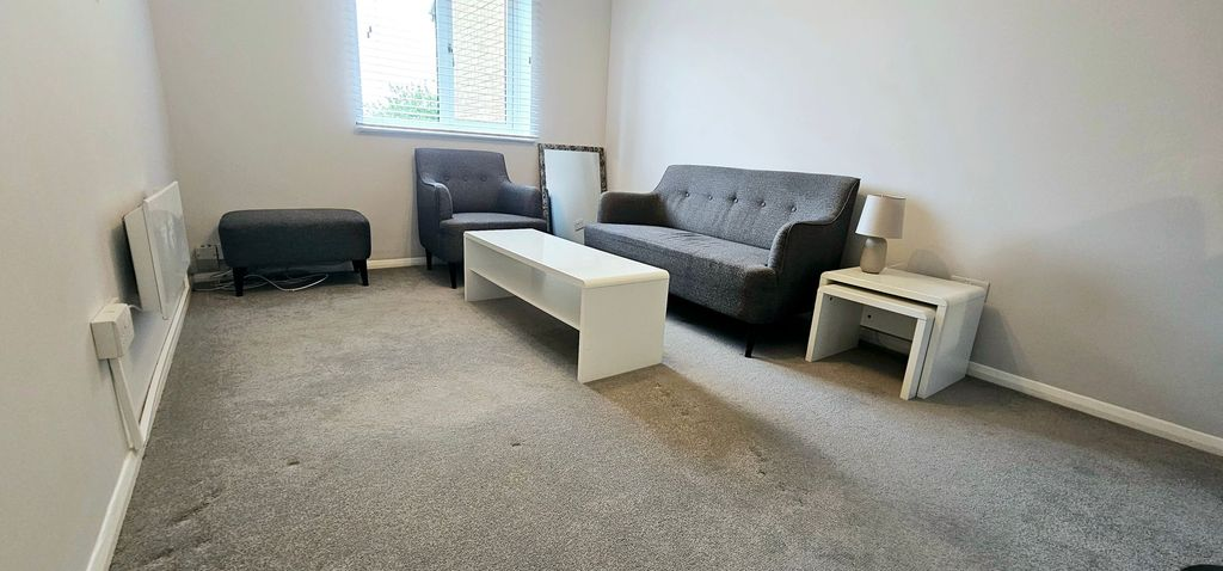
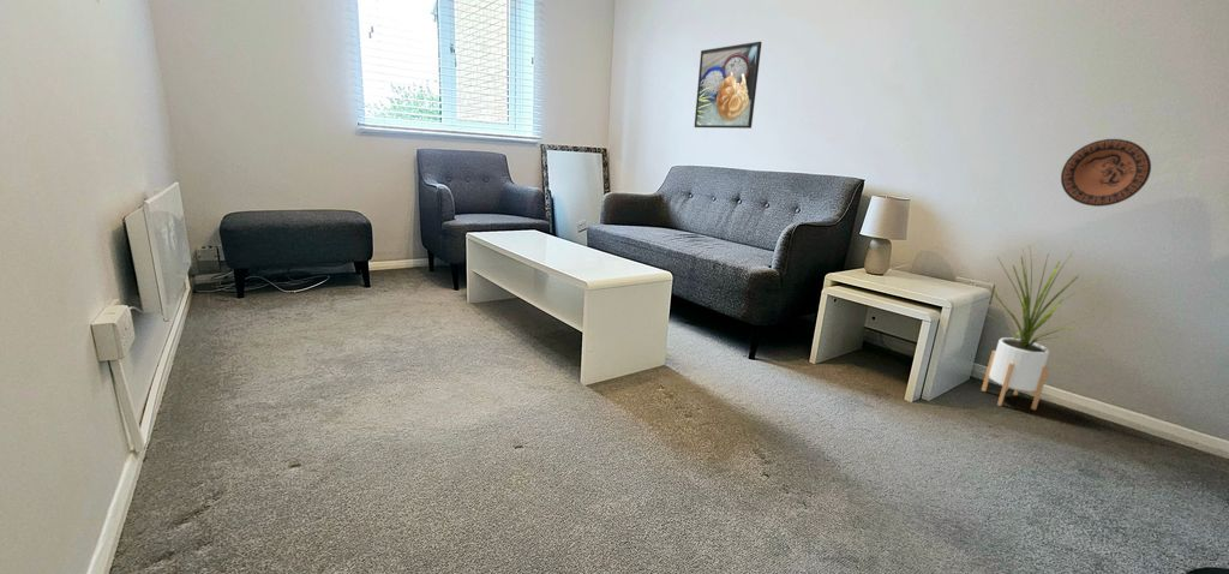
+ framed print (725, 88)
+ decorative plate (1103, 173)
+ house plant (1031, 327)
